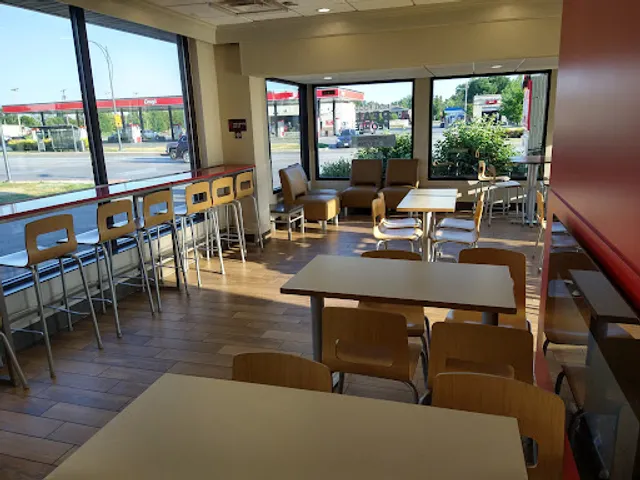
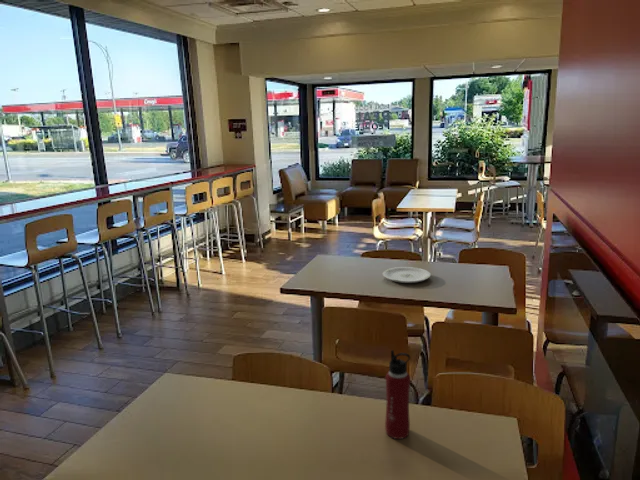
+ plate (406, 275)
+ water bottle (397, 392)
